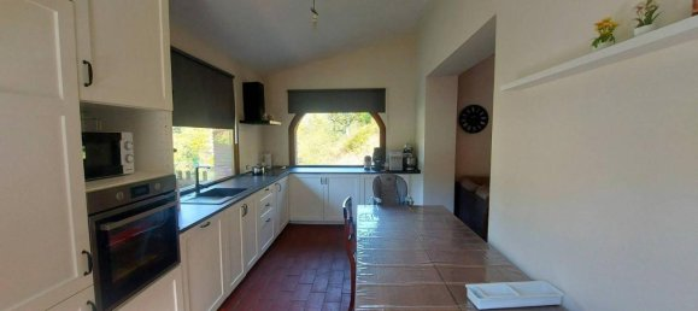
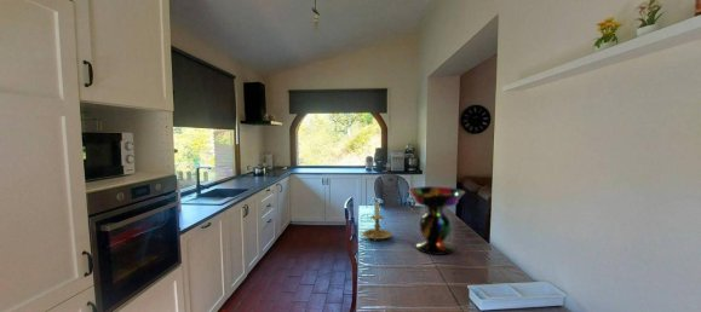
+ candle holder (377, 219)
+ decorative bowl (435, 219)
